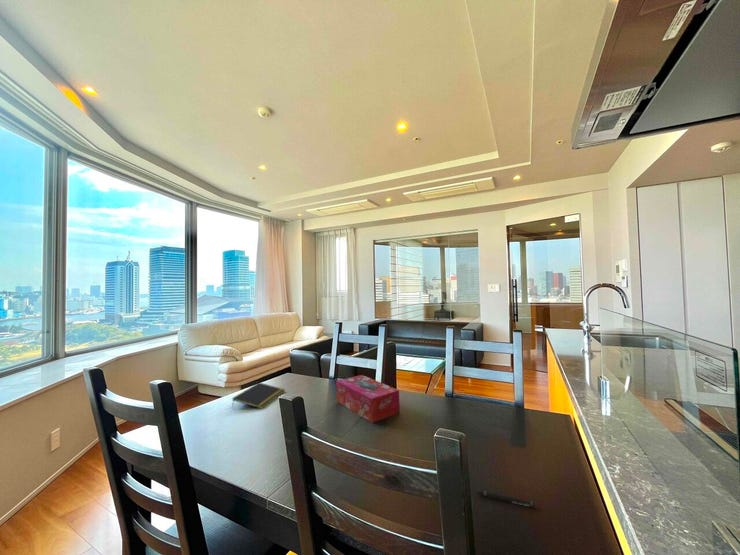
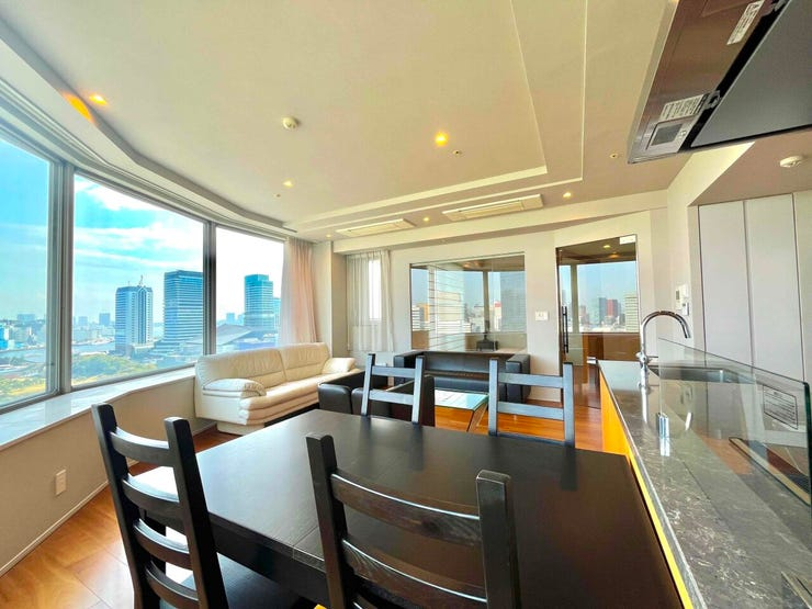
- pen (503, 497)
- tissue box (366, 396)
- notepad (260, 394)
